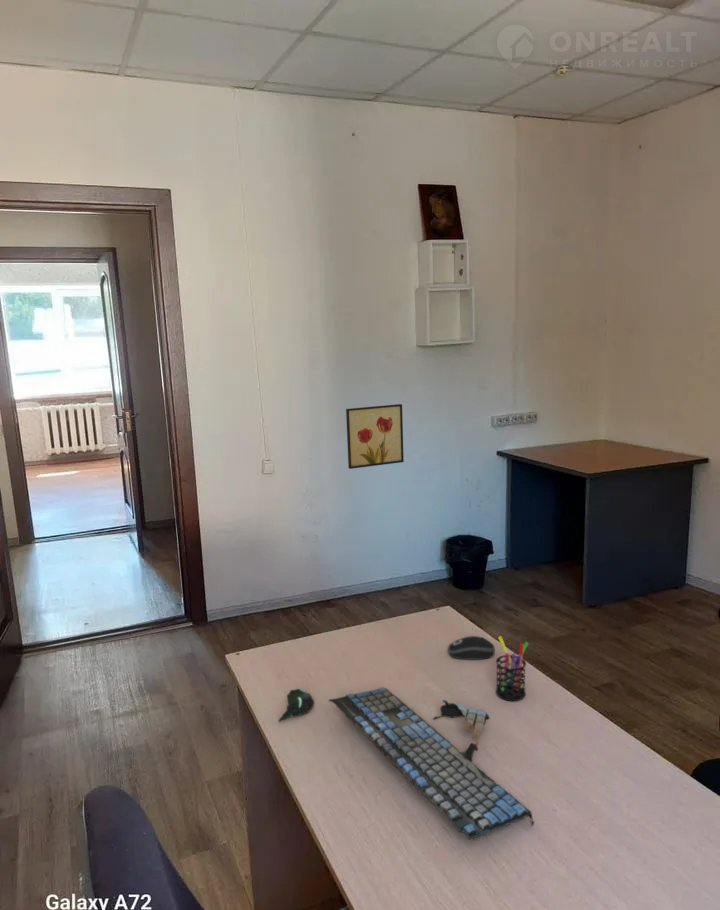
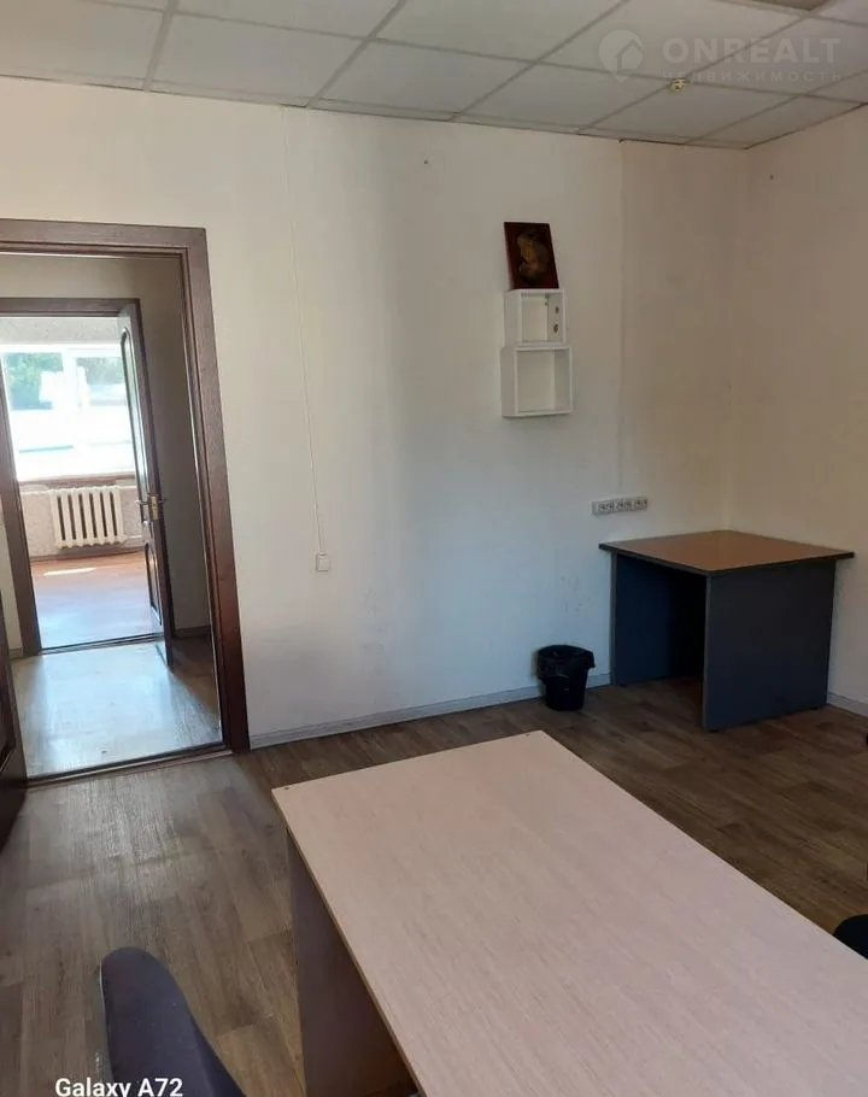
- keyboard (408, 736)
- computer mouse (471, 645)
- wall art (374, 435)
- pen holder (514, 665)
